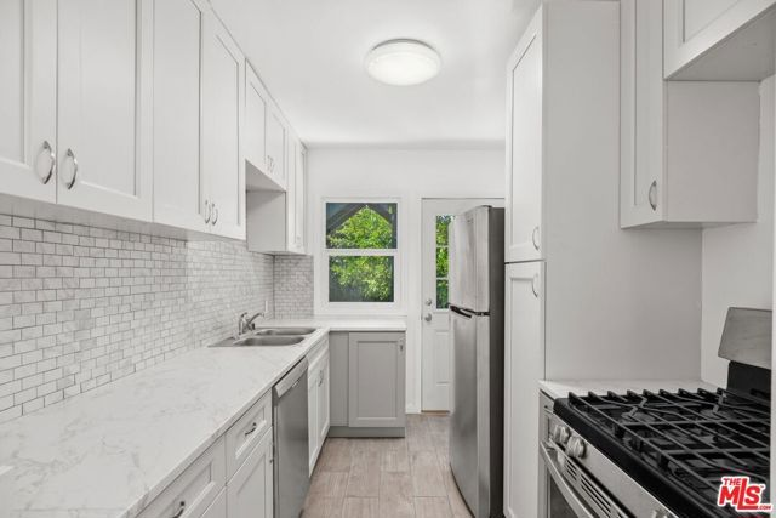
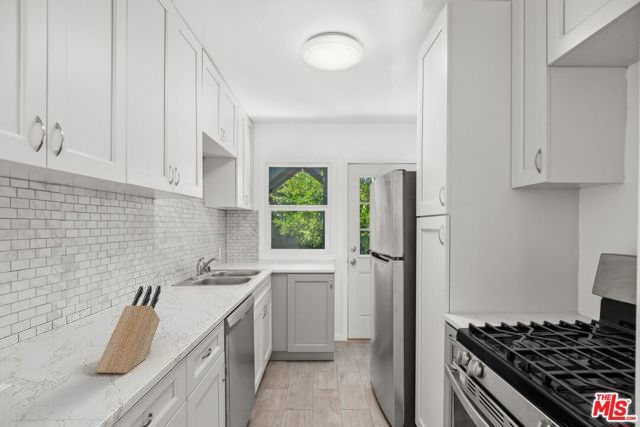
+ knife block (133, 324)
